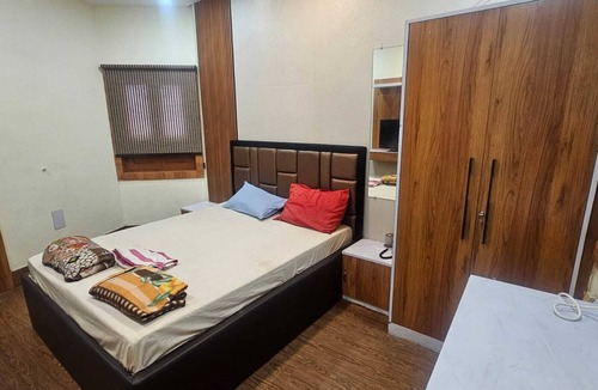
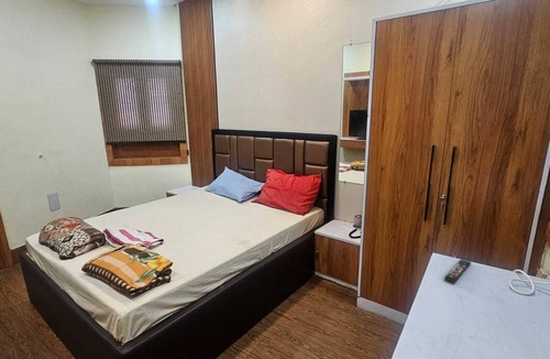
+ remote control (458, 270)
